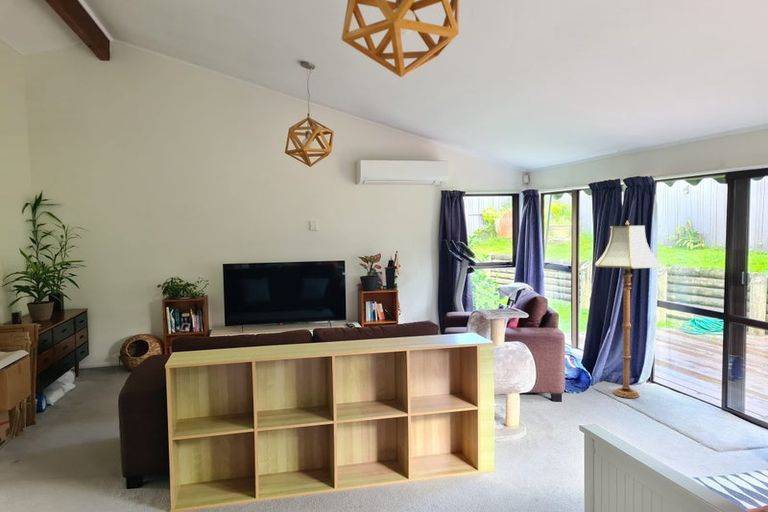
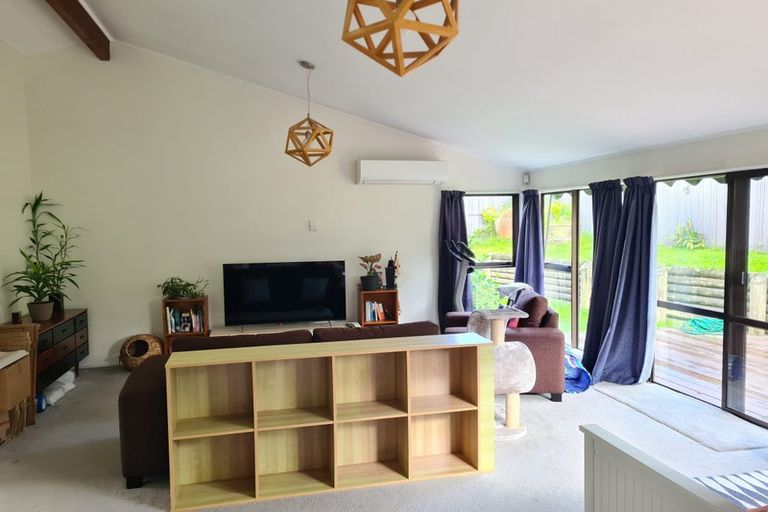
- floor lamp (626, 307)
